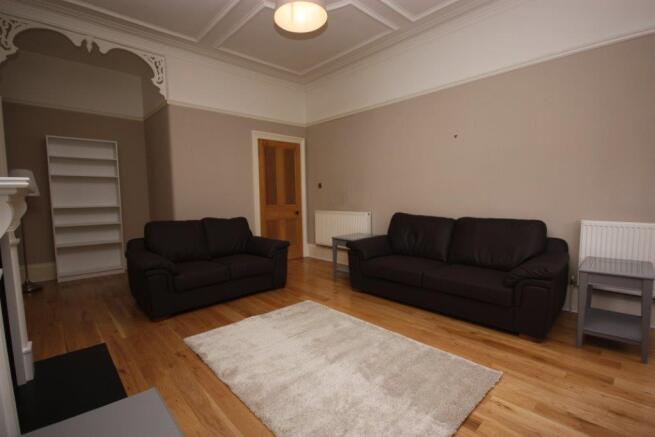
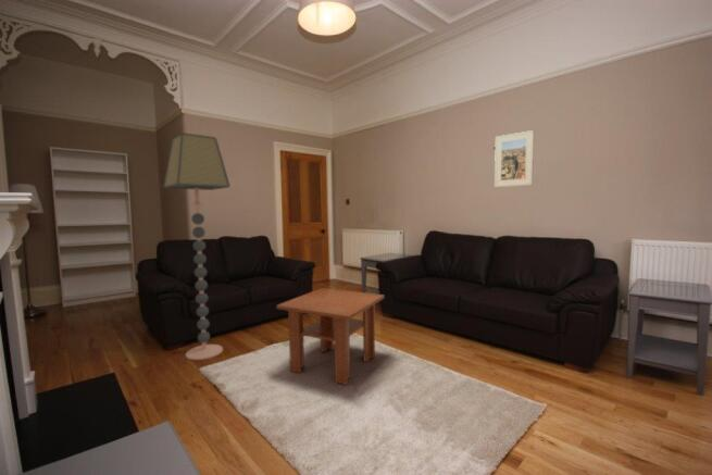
+ coffee table (333, 332)
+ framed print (513, 160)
+ floor lamp (199, 247)
